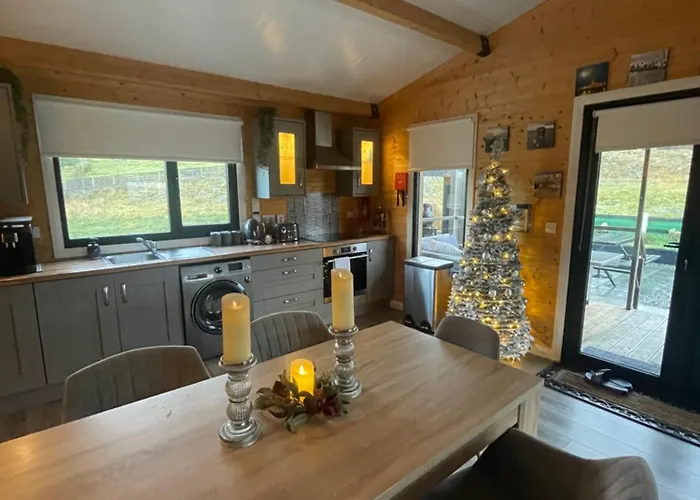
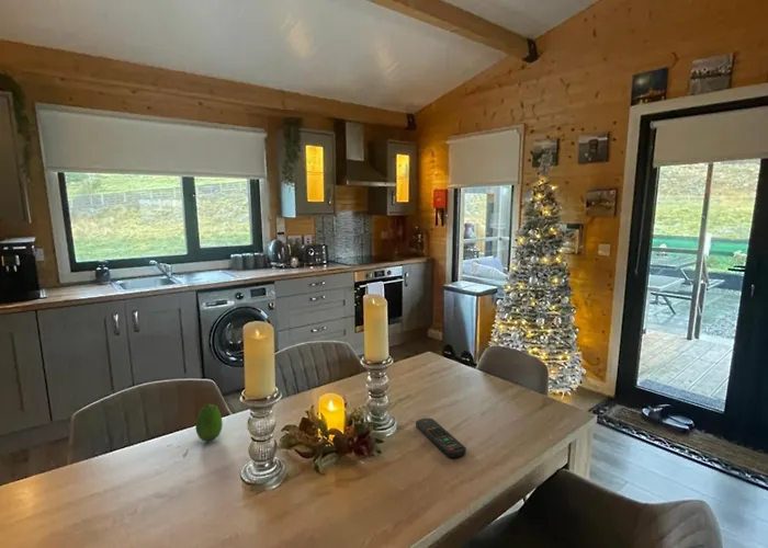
+ fruit (208, 421)
+ remote control (439, 435)
